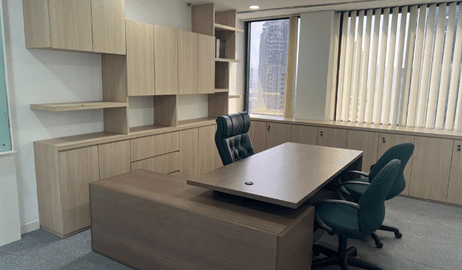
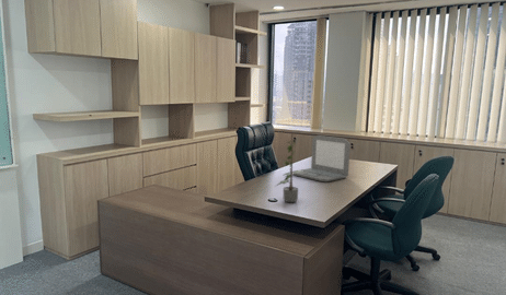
+ potted plant (287, 173)
+ laptop (319, 156)
